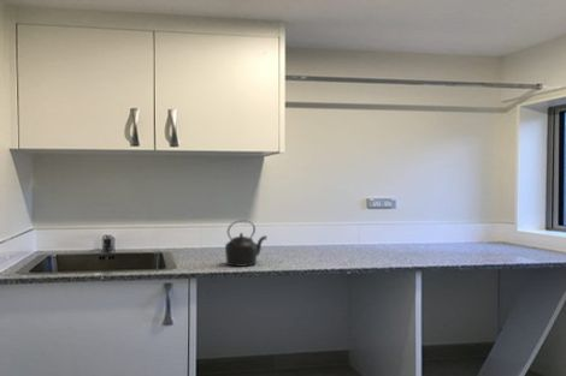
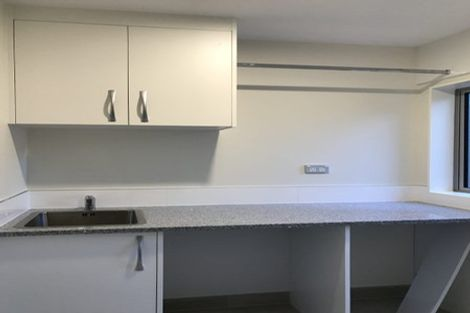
- kettle (247, 241)
